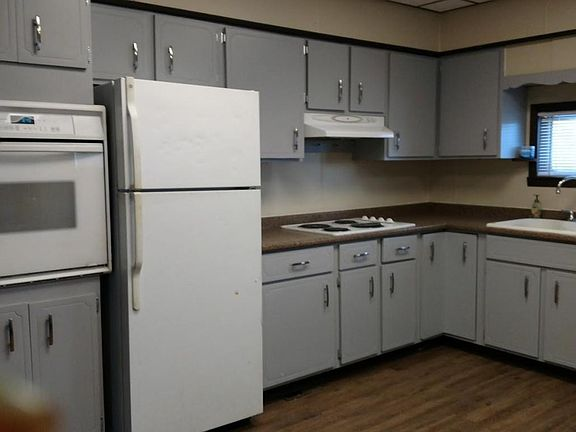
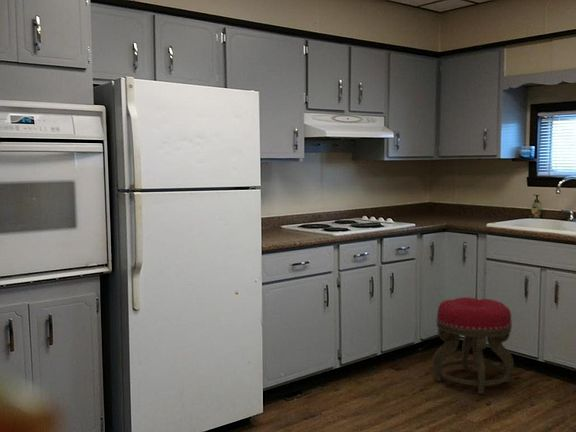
+ stool (473, 342)
